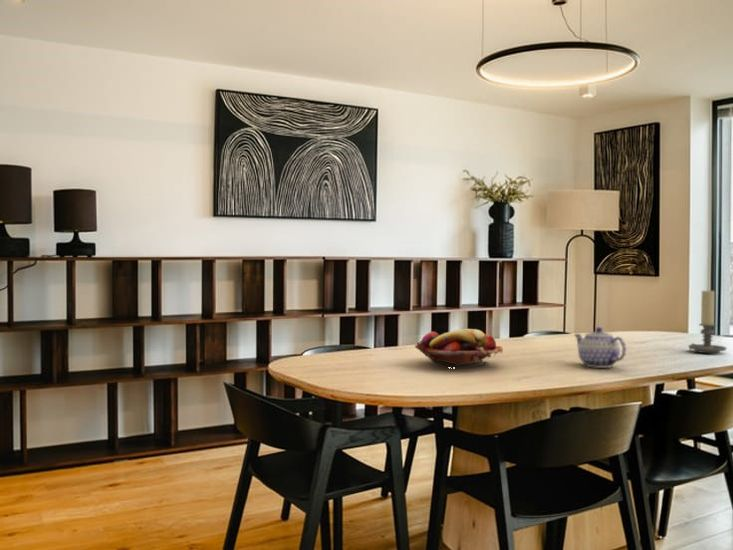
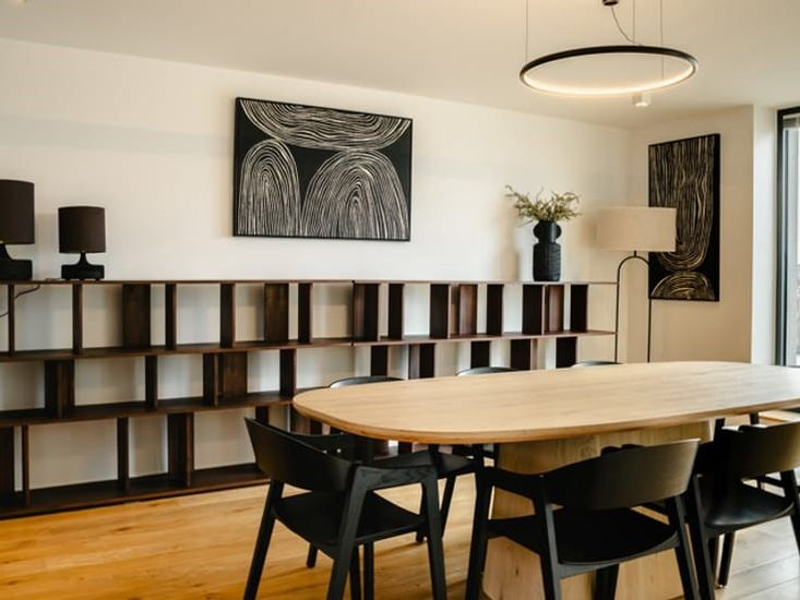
- teapot (598, 346)
- candle holder (704, 320)
- fruit basket (460, 346)
